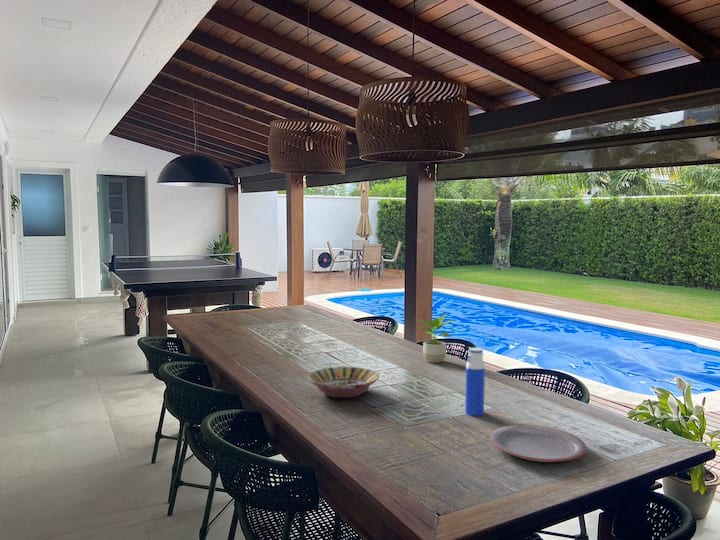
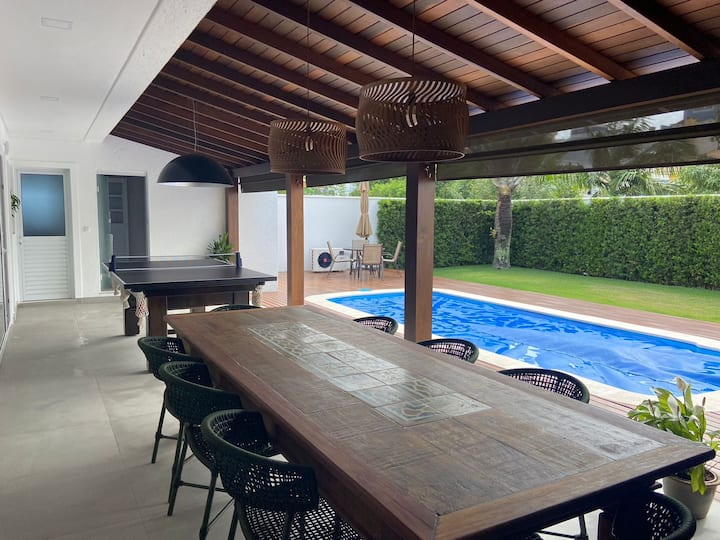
- serving bowl (343, 384)
- potted plant (435, 336)
- plate (536, 444)
- water bottle (475, 381)
